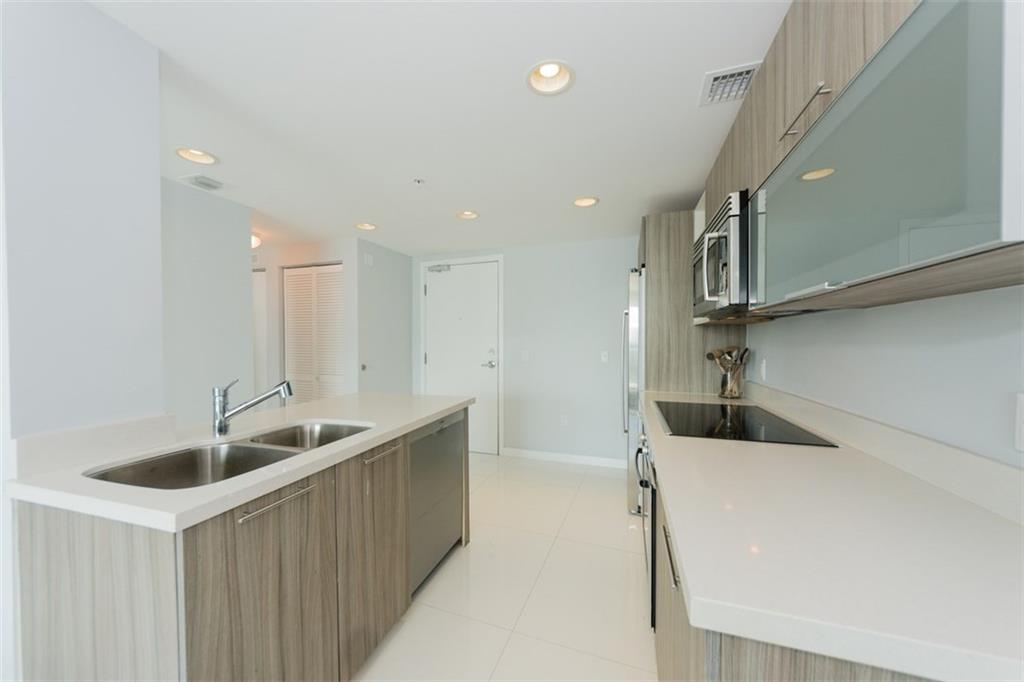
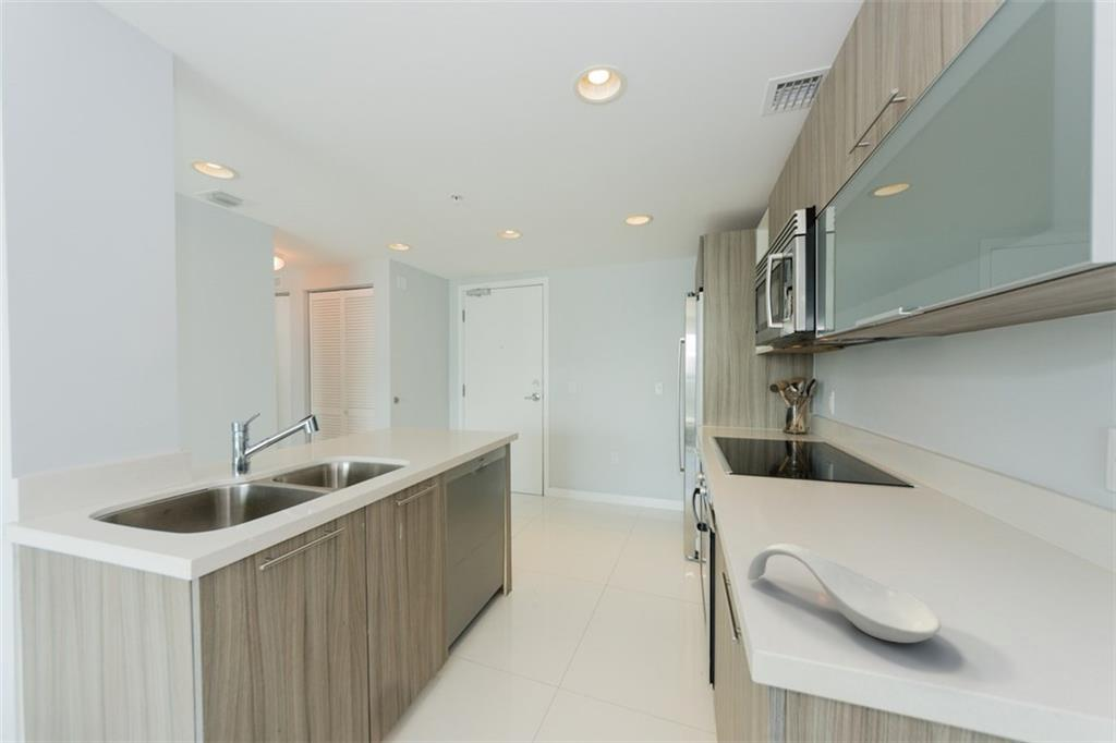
+ spoon rest (832, 585)
